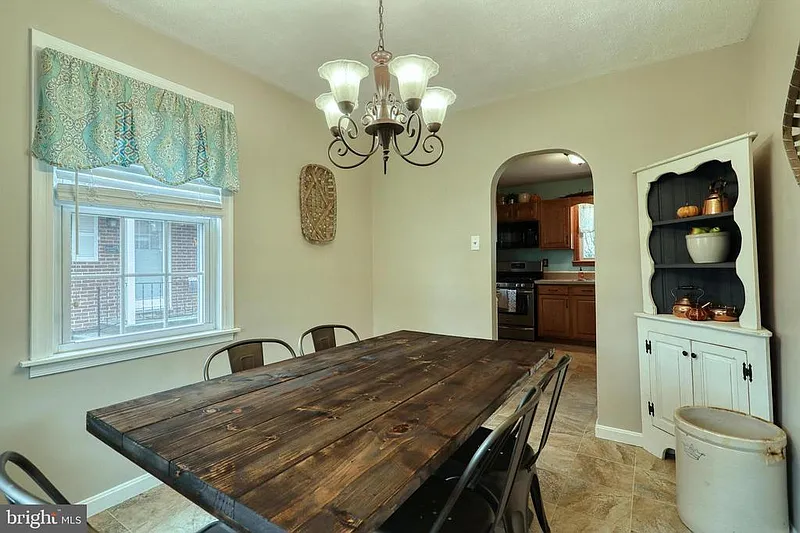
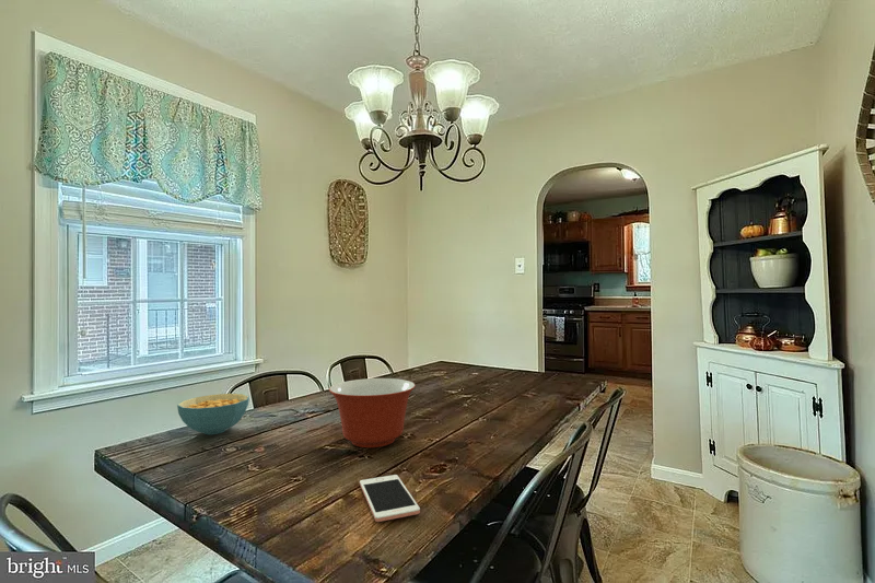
+ cereal bowl (214, 416)
+ cell phone (387, 495)
+ mixing bowl (373, 412)
